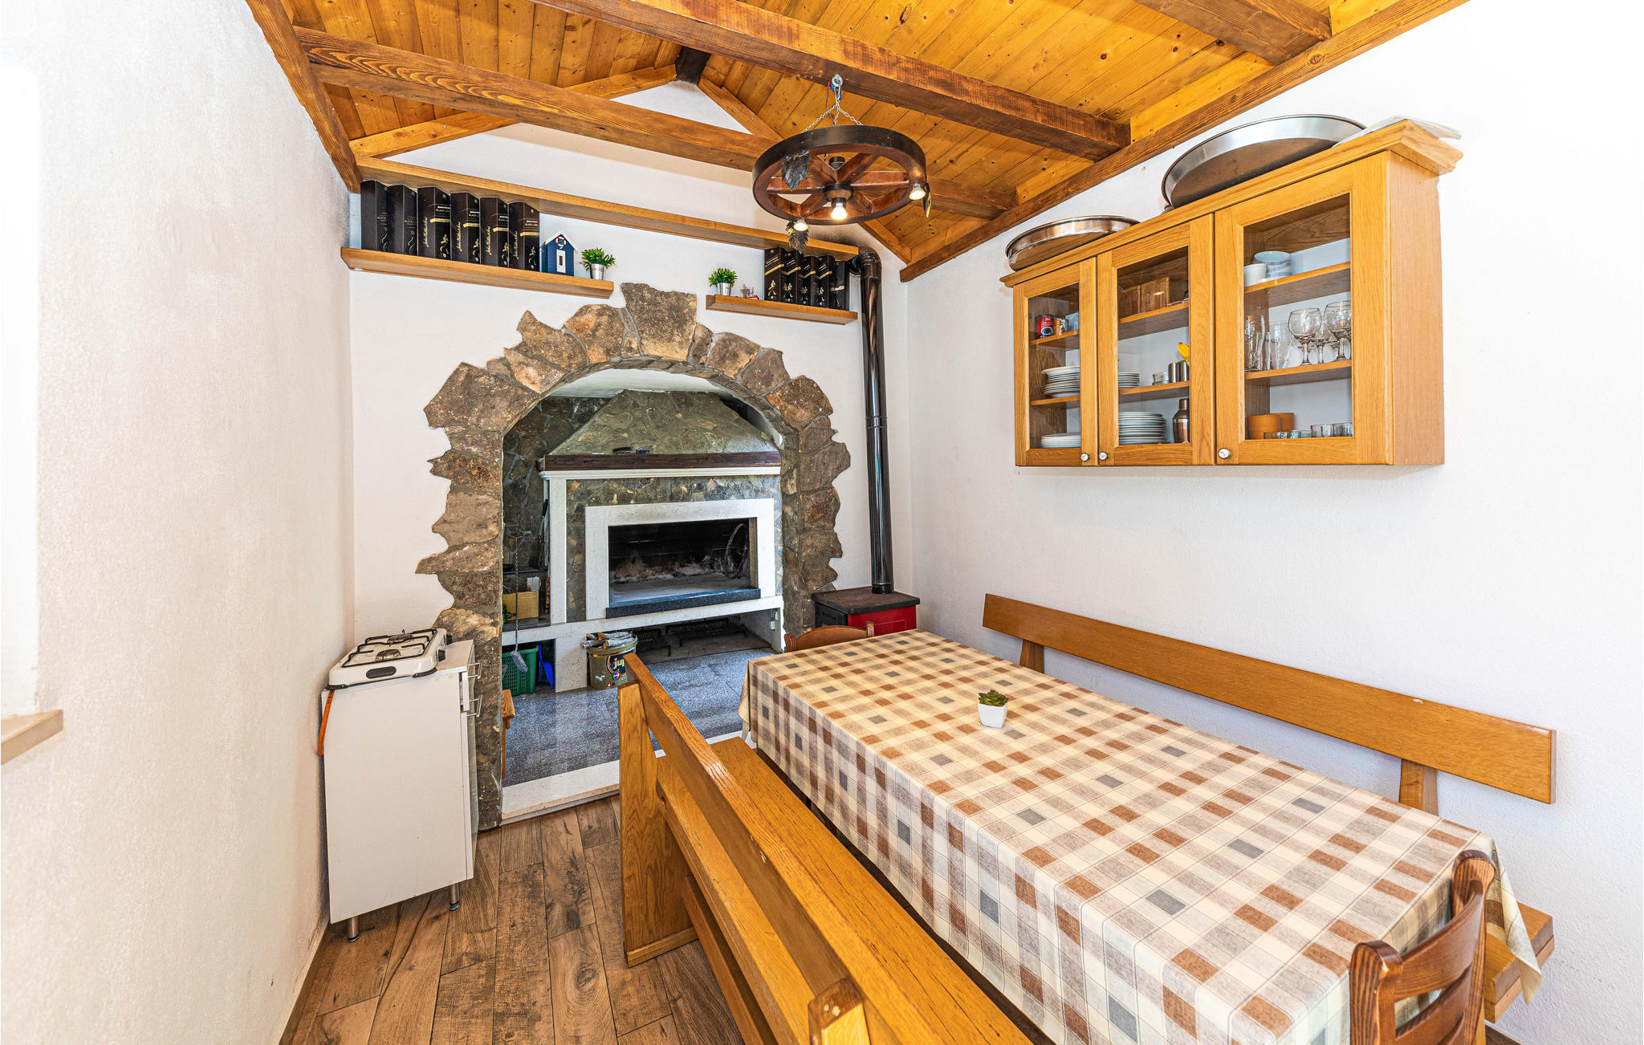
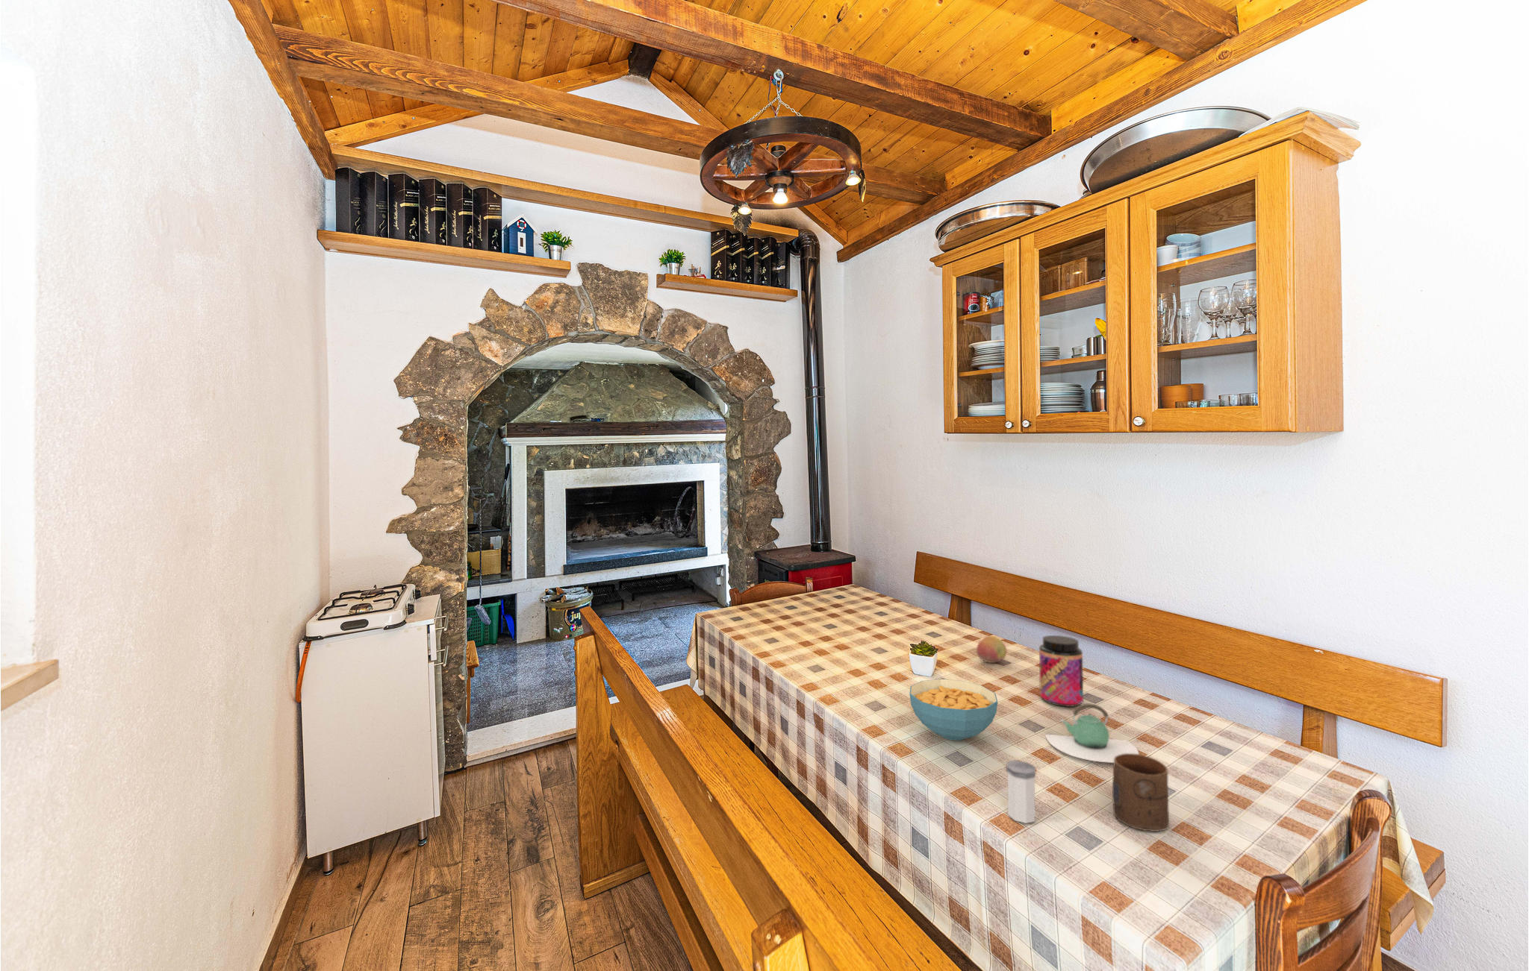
+ salt shaker (1021, 792)
+ cereal bowl (953, 714)
+ jar (1060, 669)
+ cup (1139, 791)
+ teapot (1090, 724)
+ fruit (991, 649)
